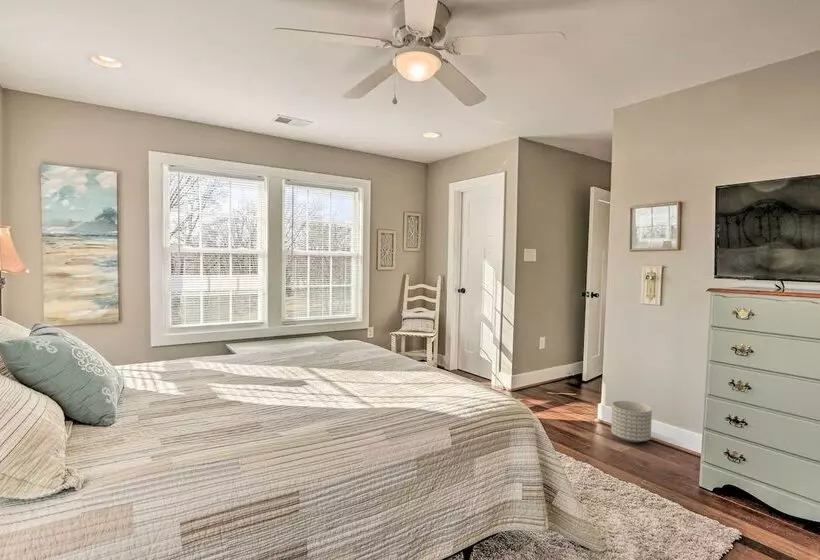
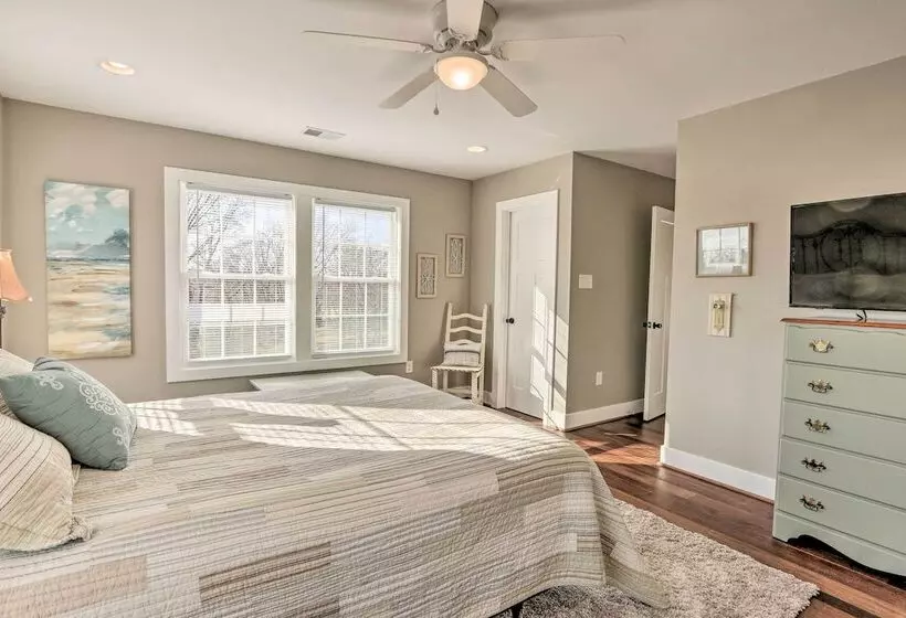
- planter (631, 422)
